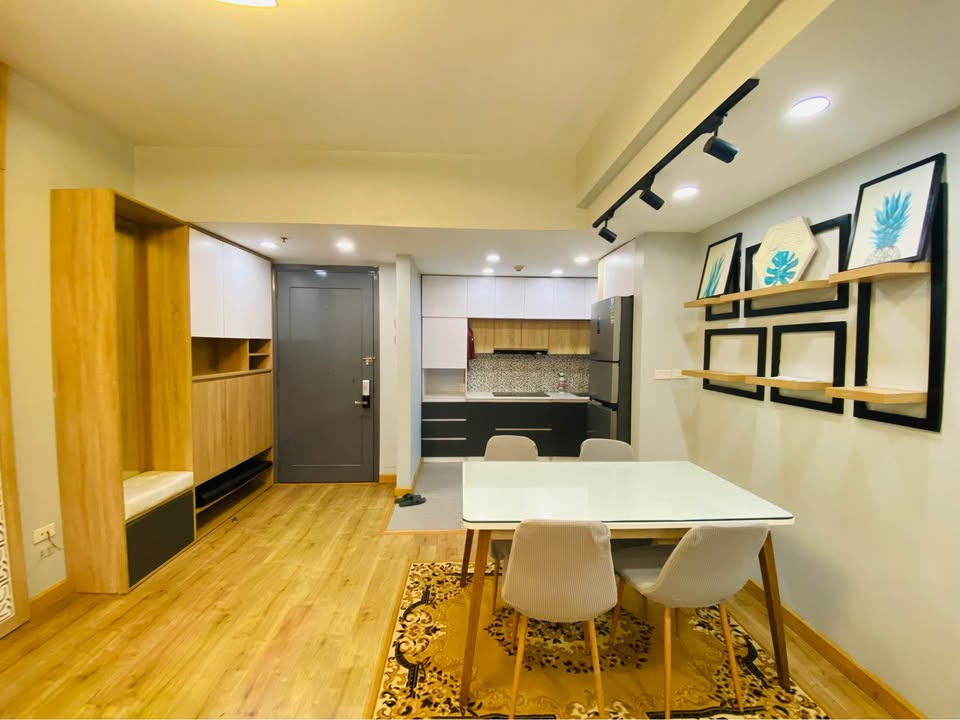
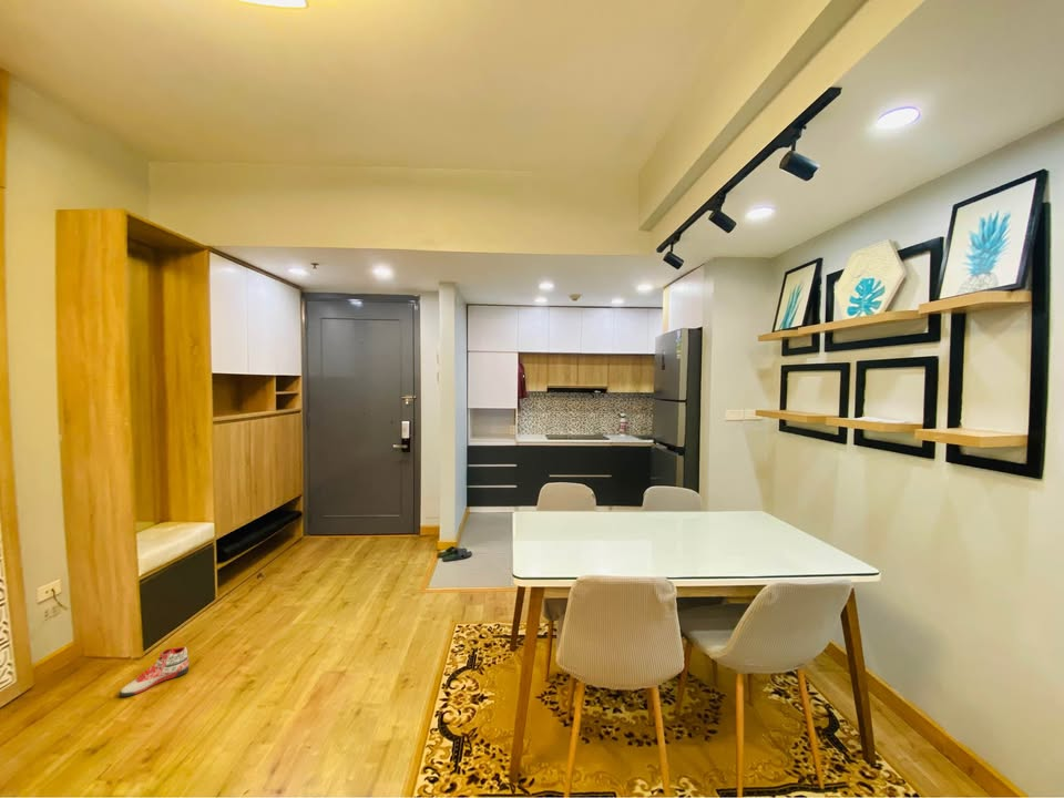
+ sneaker (155, 668)
